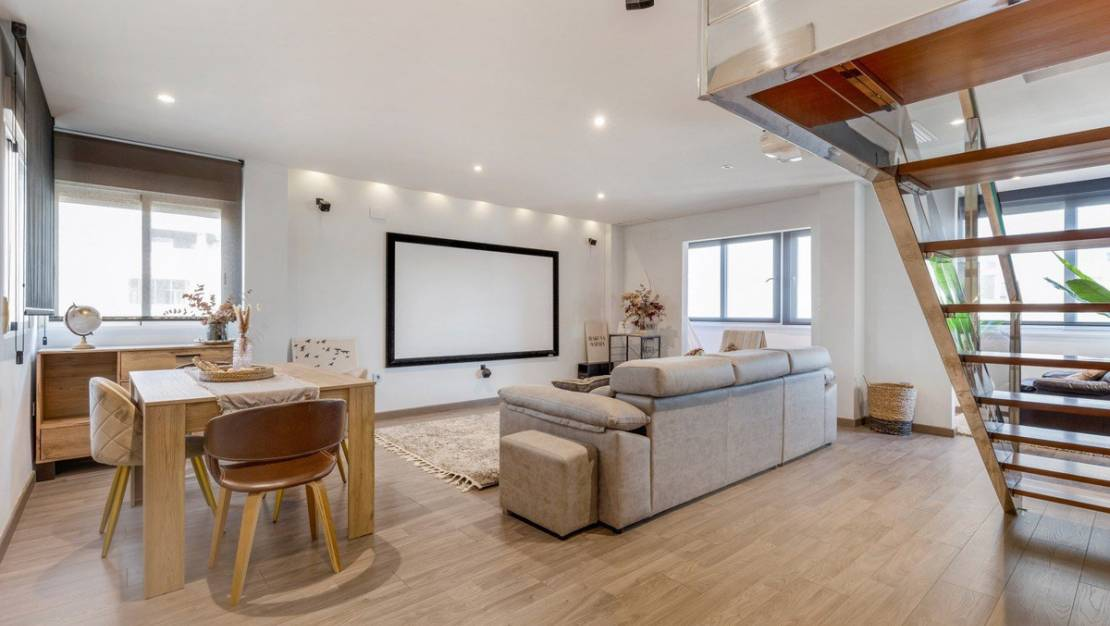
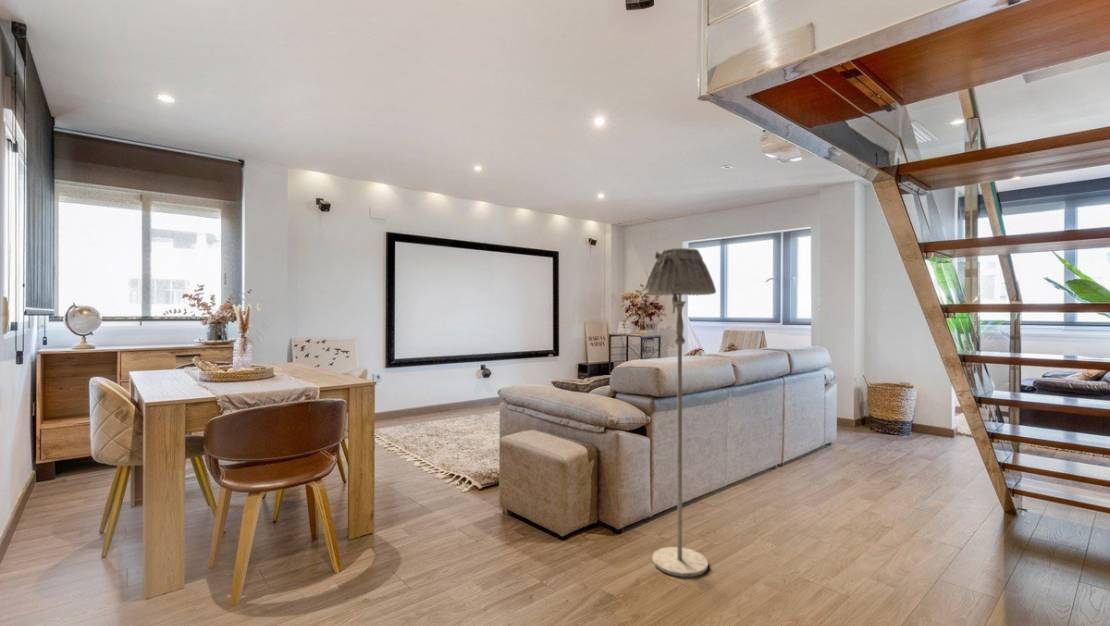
+ floor lamp (679, 406)
